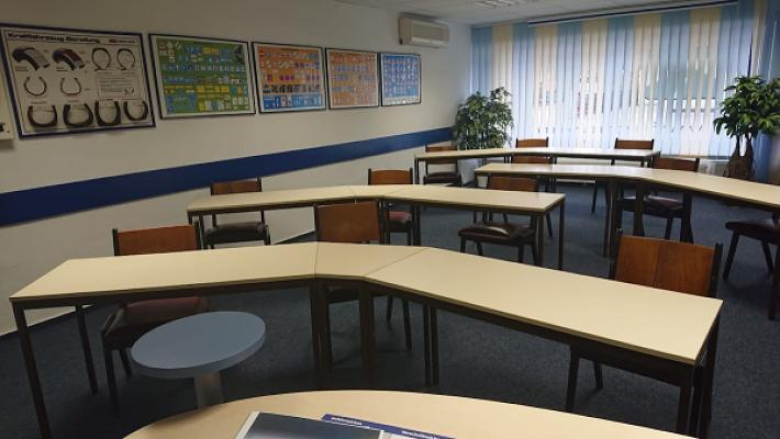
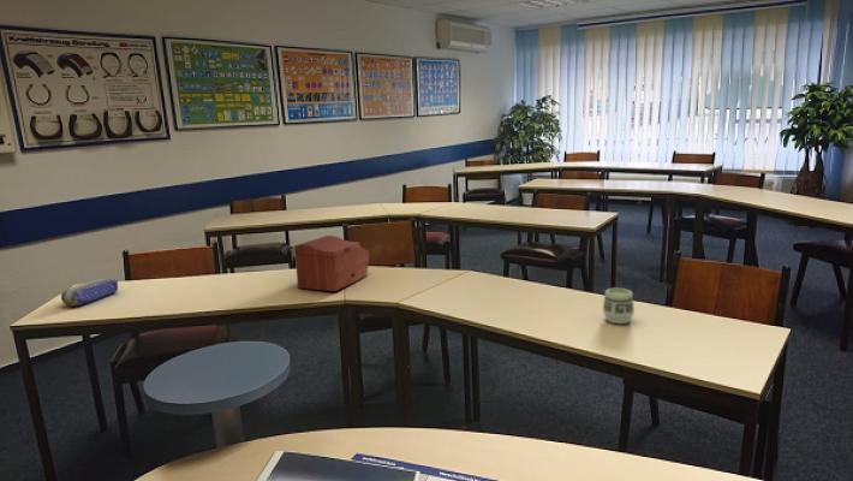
+ pencil case (90, 291)
+ cup (618, 305)
+ sewing box (335, 260)
